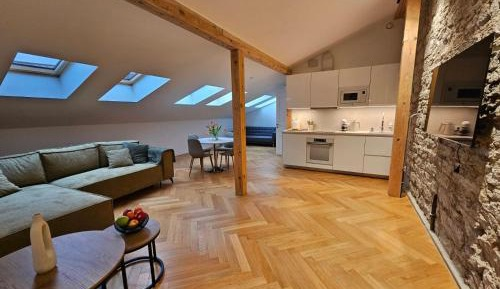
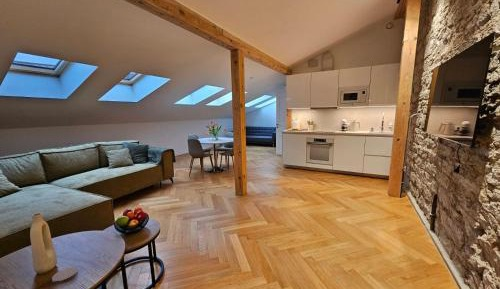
+ coaster (65, 274)
